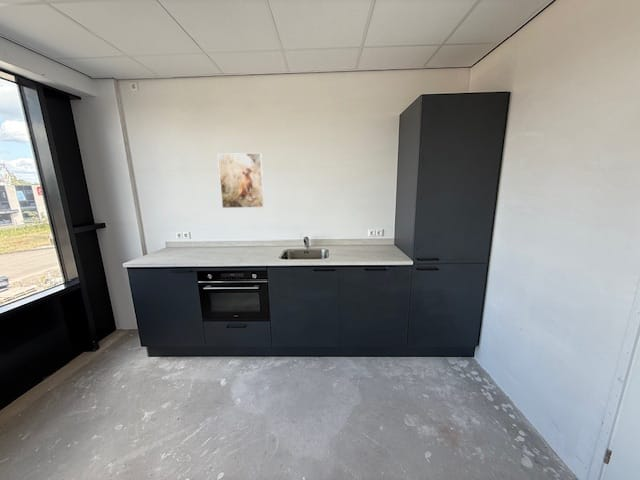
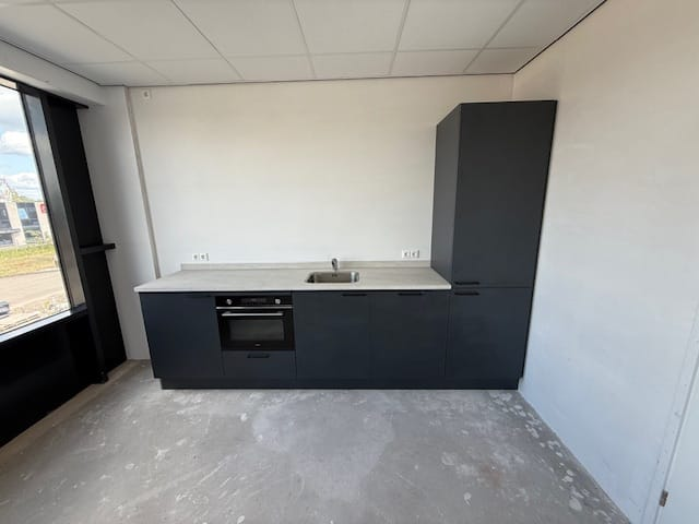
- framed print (241, 181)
